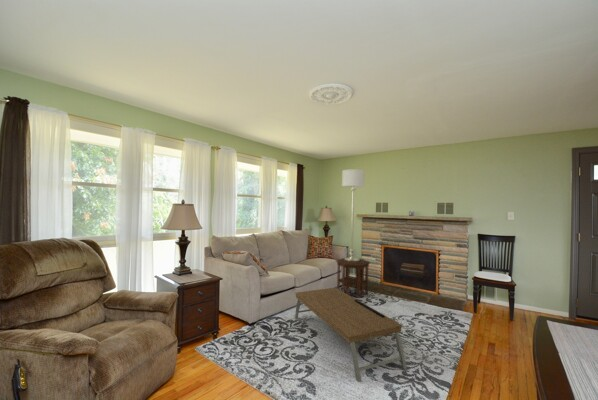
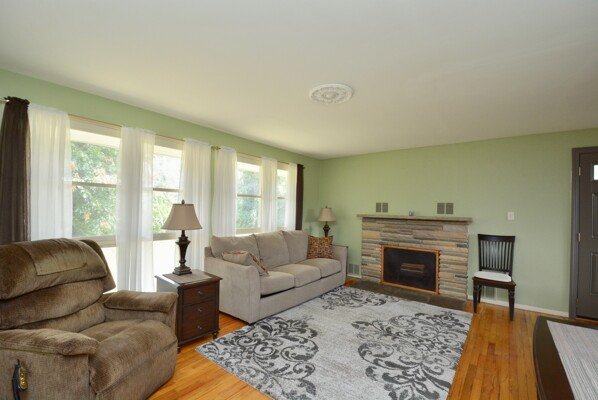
- lamp (352, 214)
- coffee table (340, 321)
- side table (351, 277)
